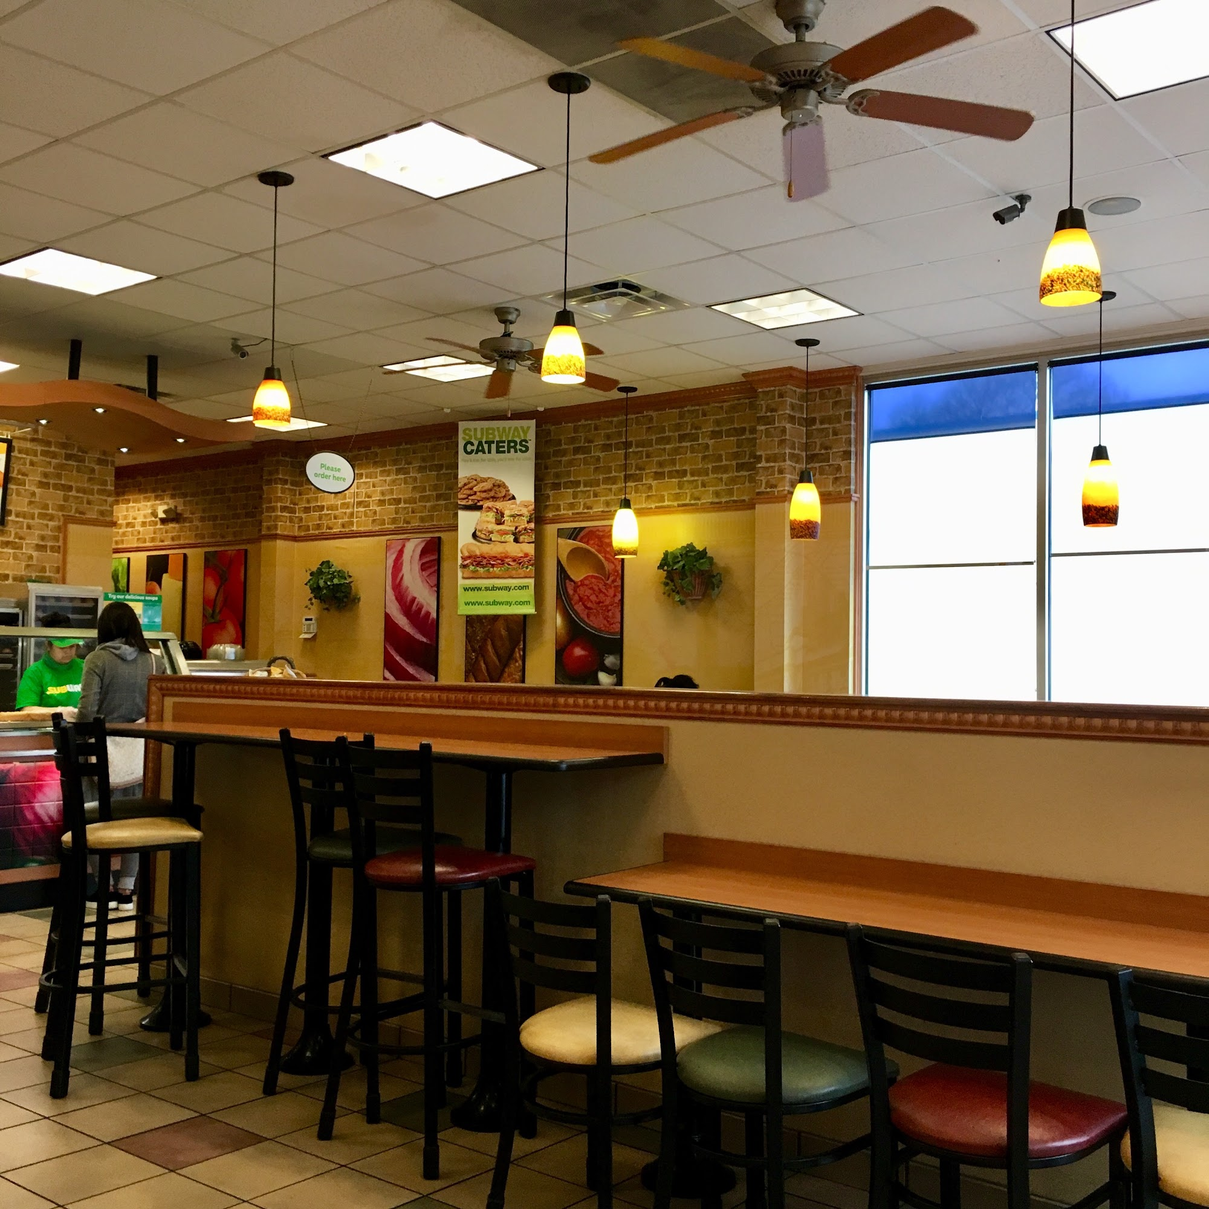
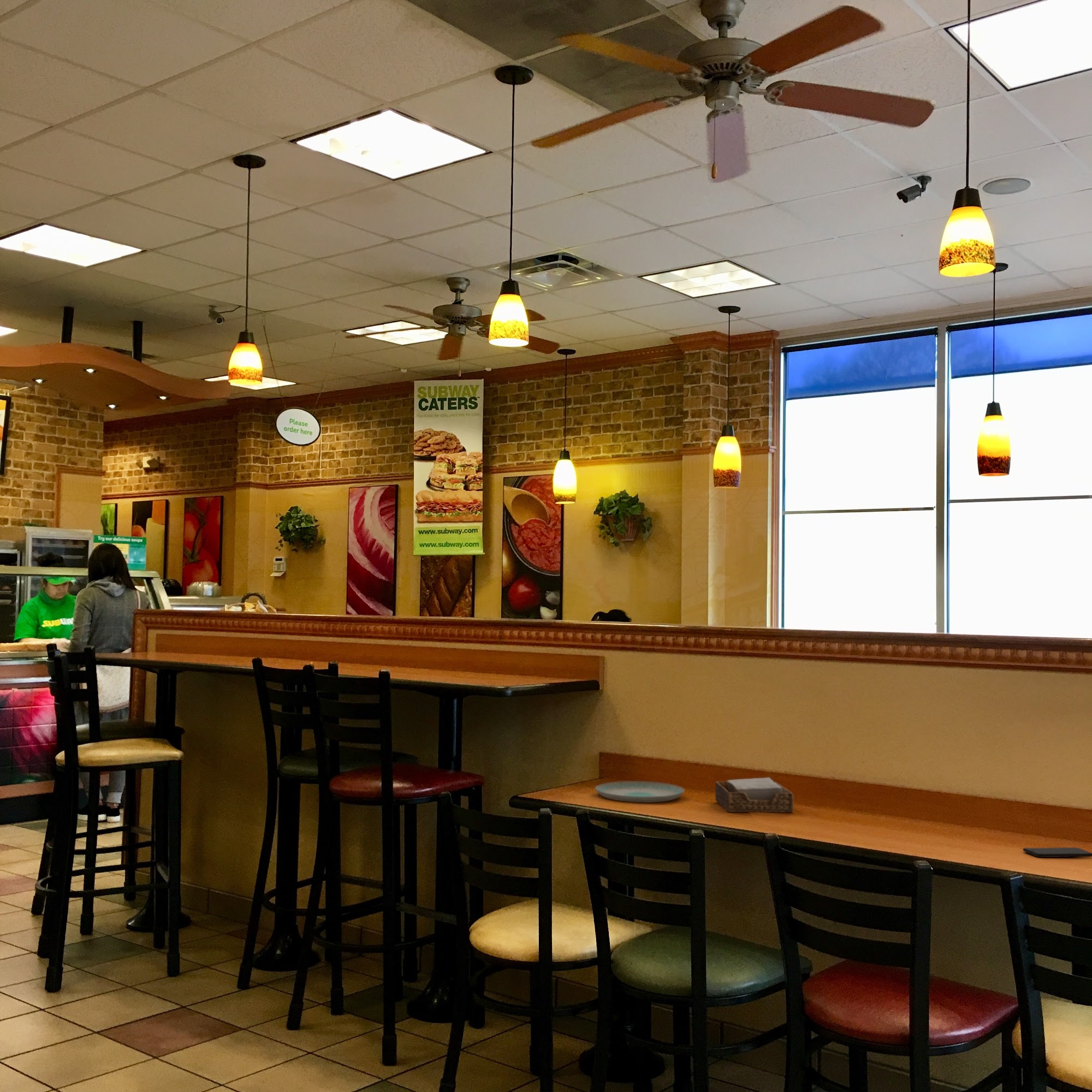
+ napkin holder (753, 794)
+ plate (639, 792)
+ smartphone (1058, 852)
